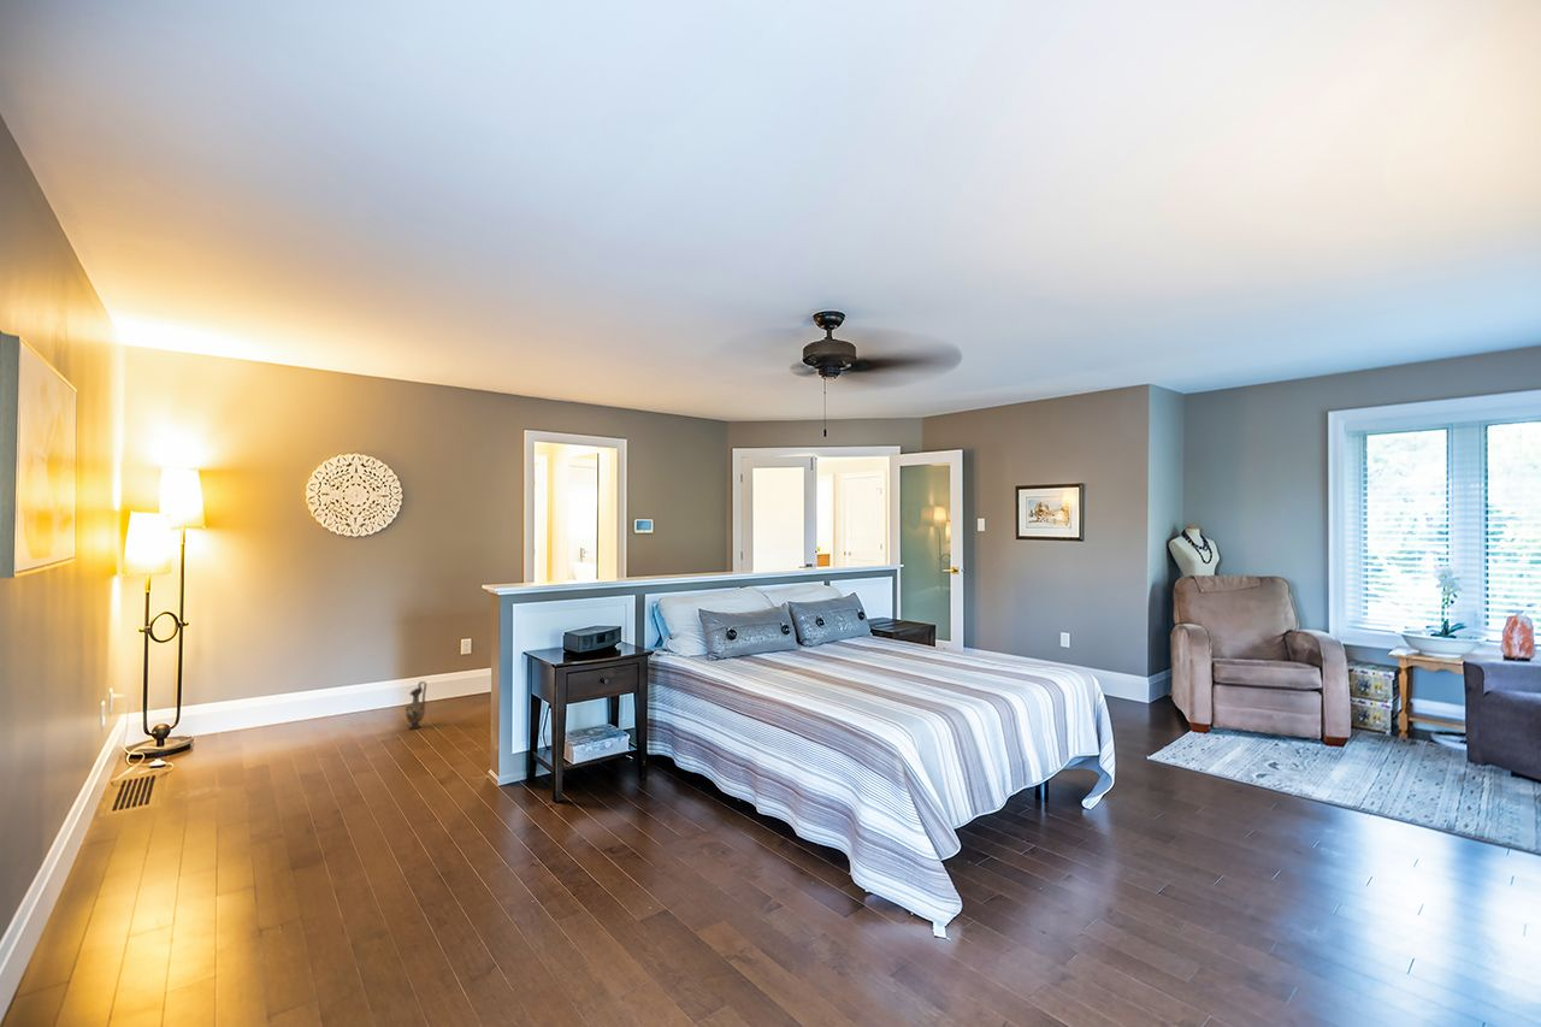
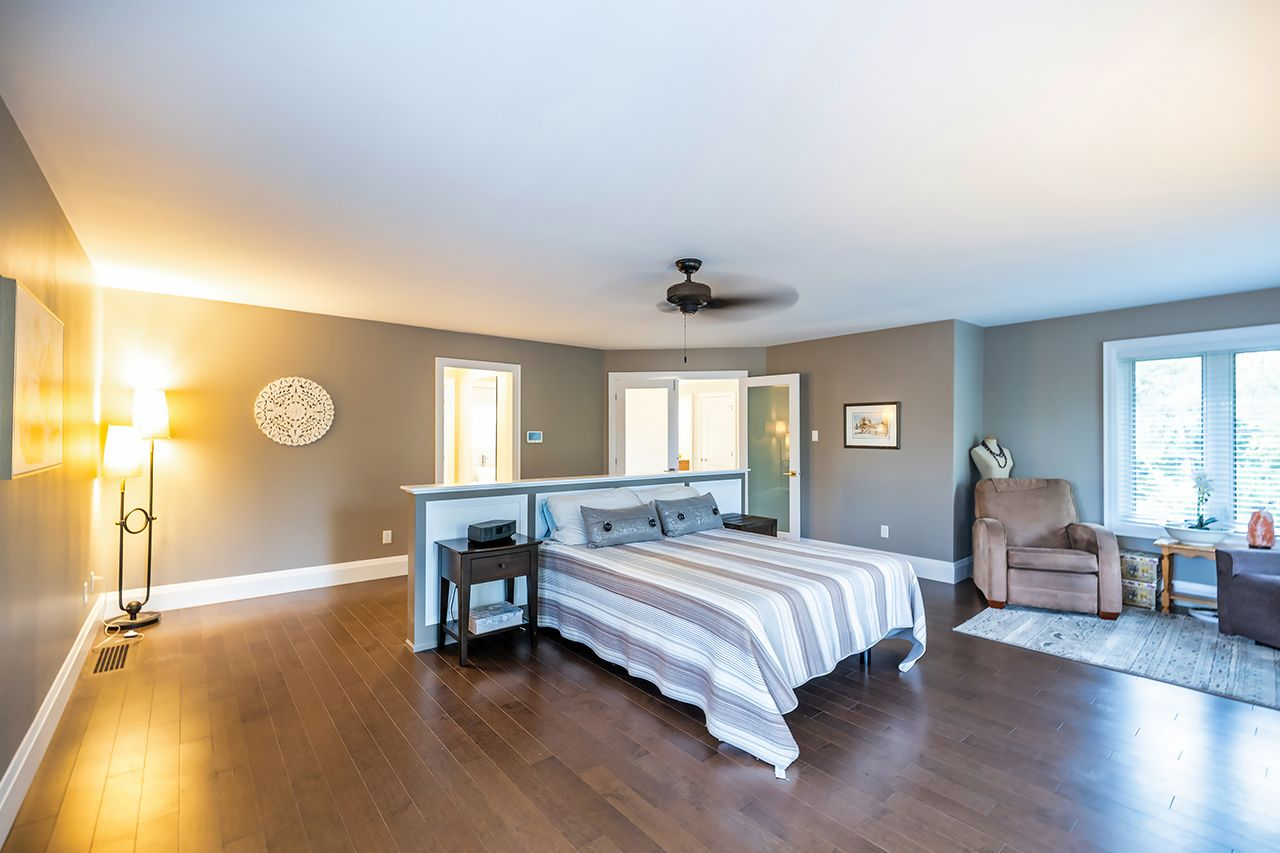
- vase (415, 704)
